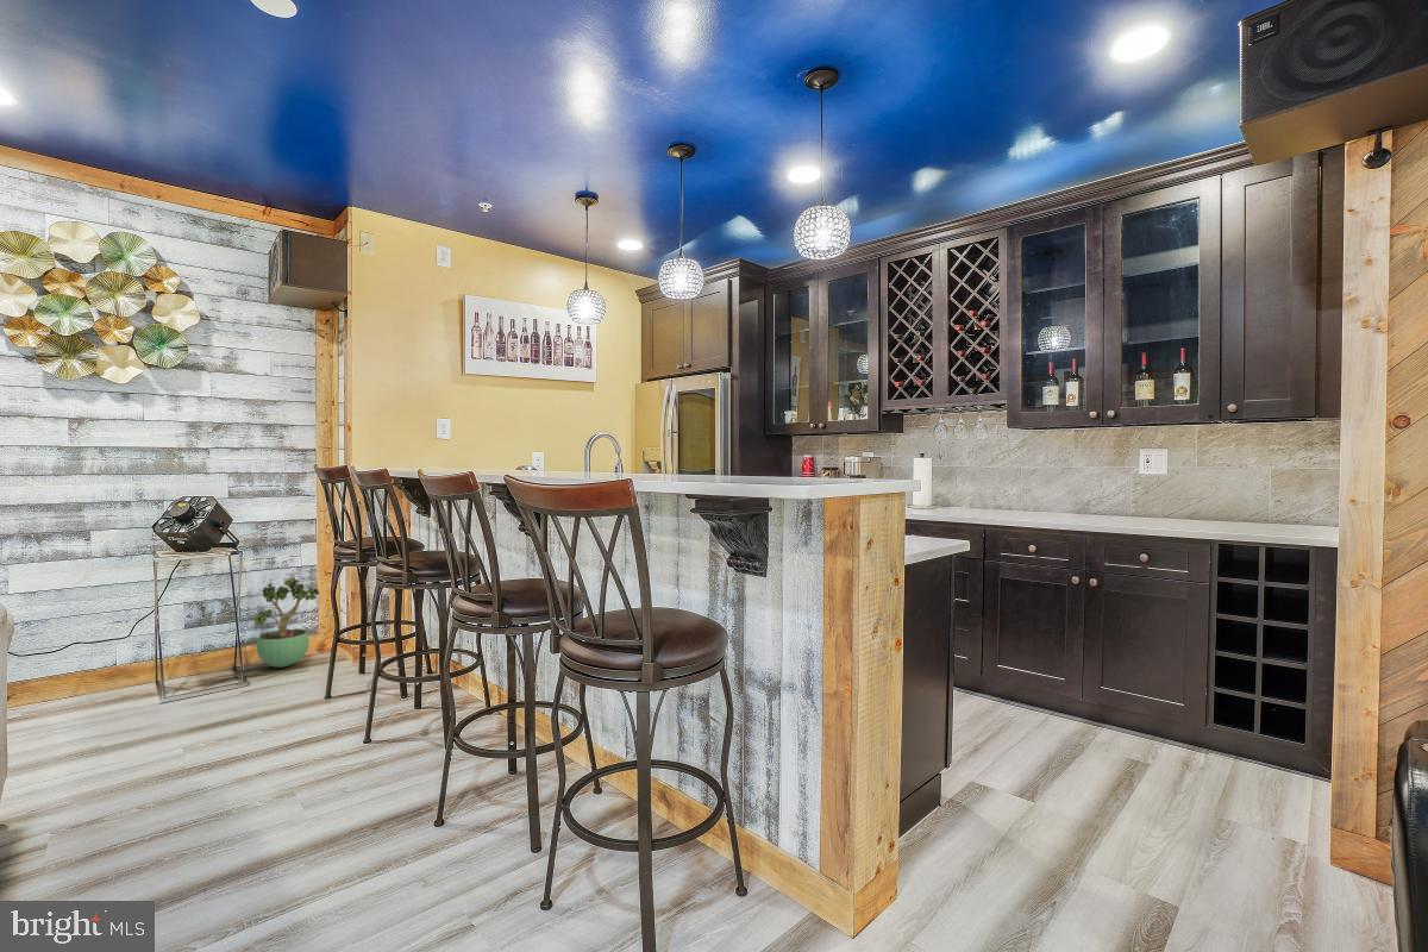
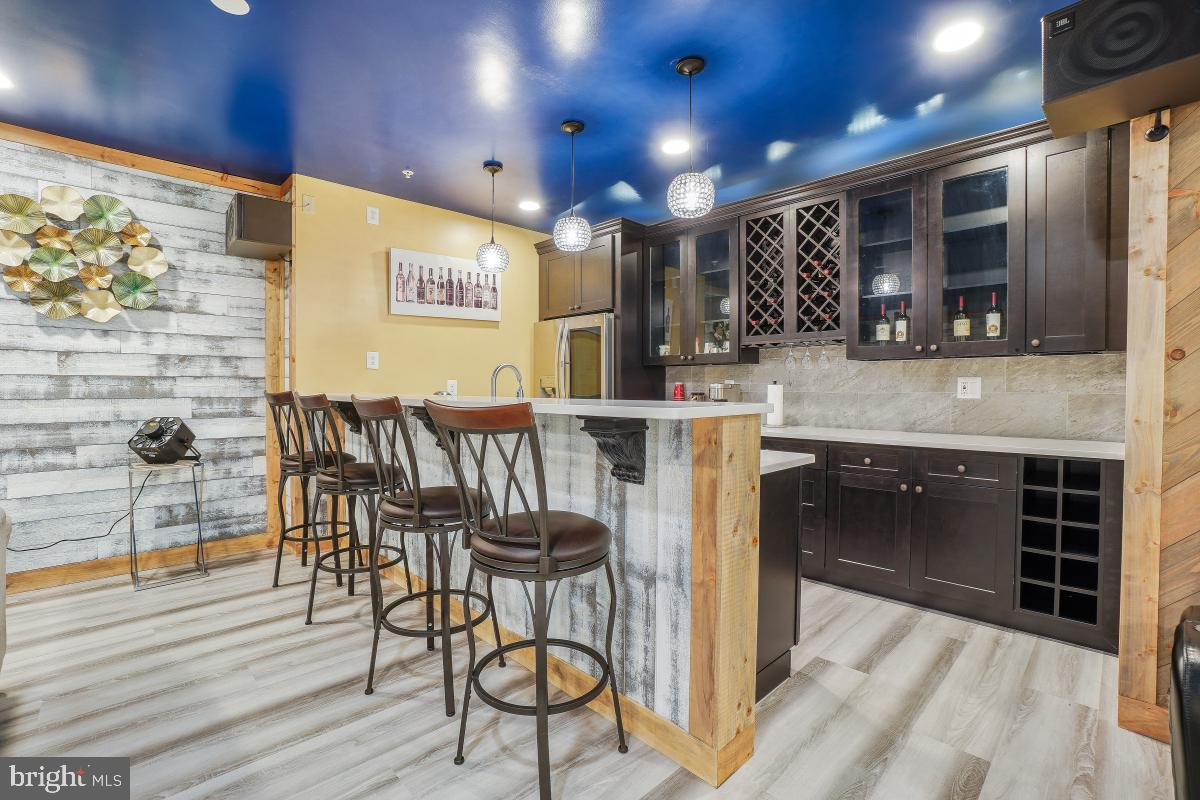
- potted plant (286, 621)
